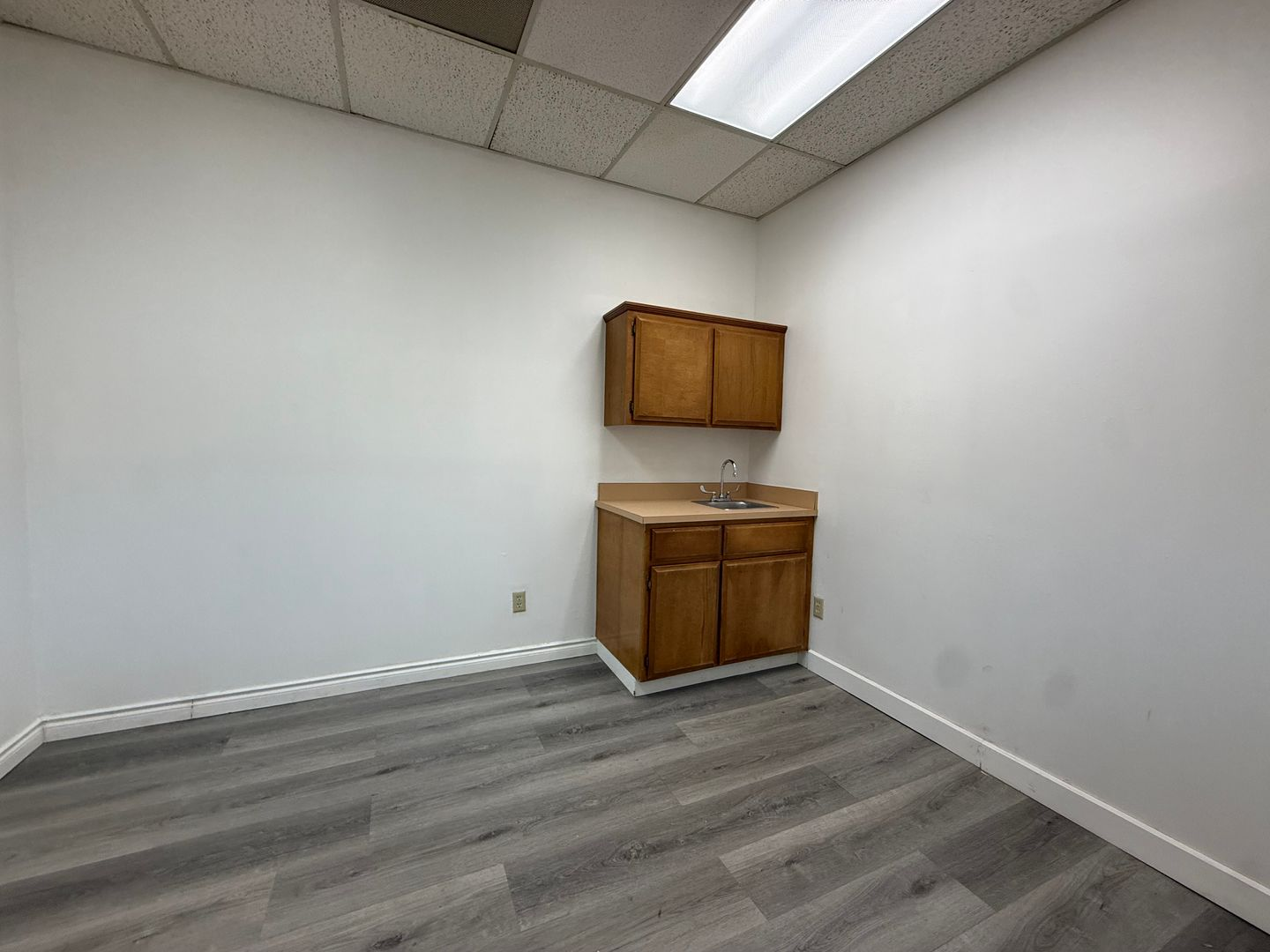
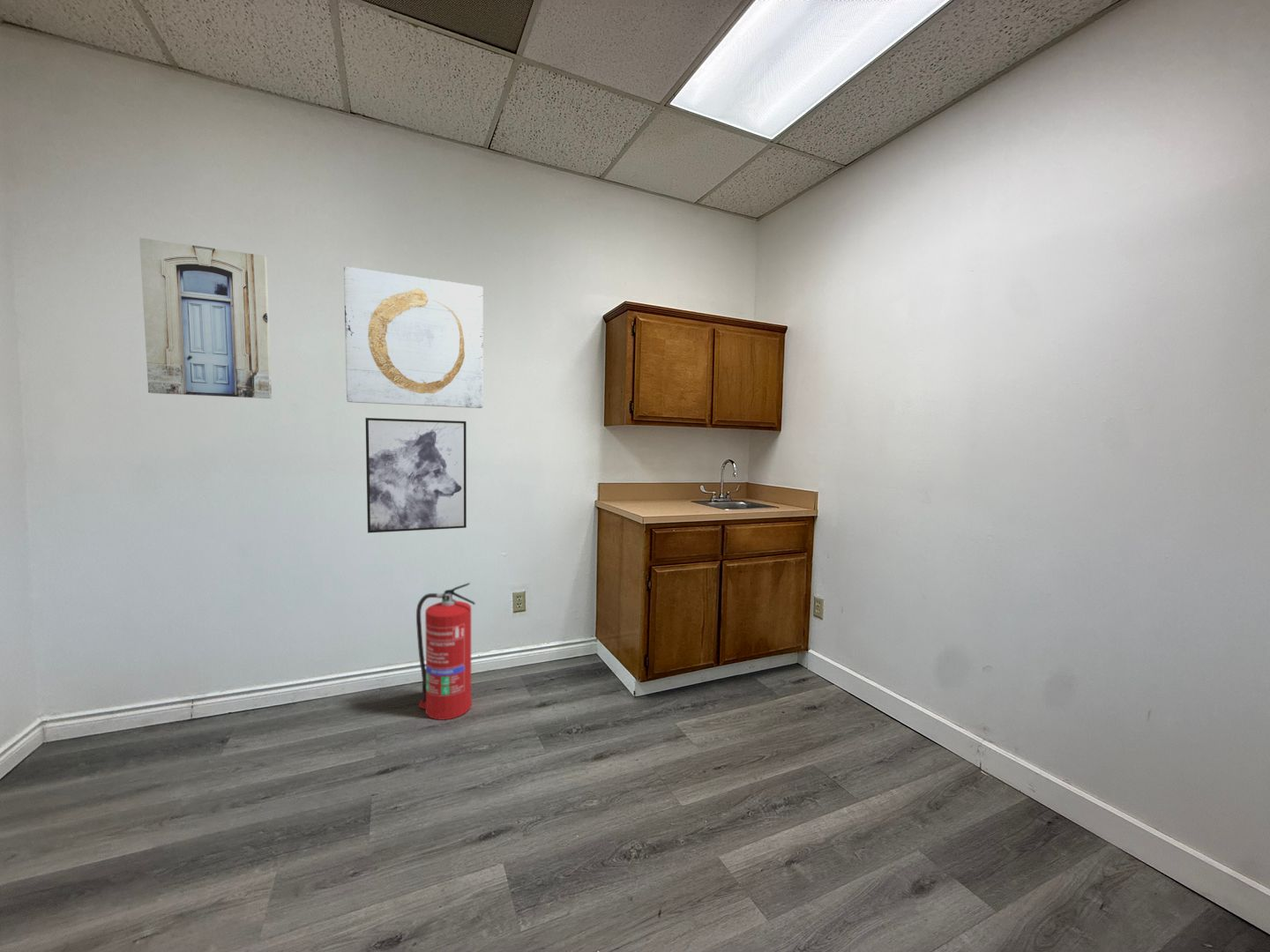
+ fire extinguisher (445, 645)
+ wall art (418, 475)
+ wall art (209, 323)
+ wall art (417, 342)
